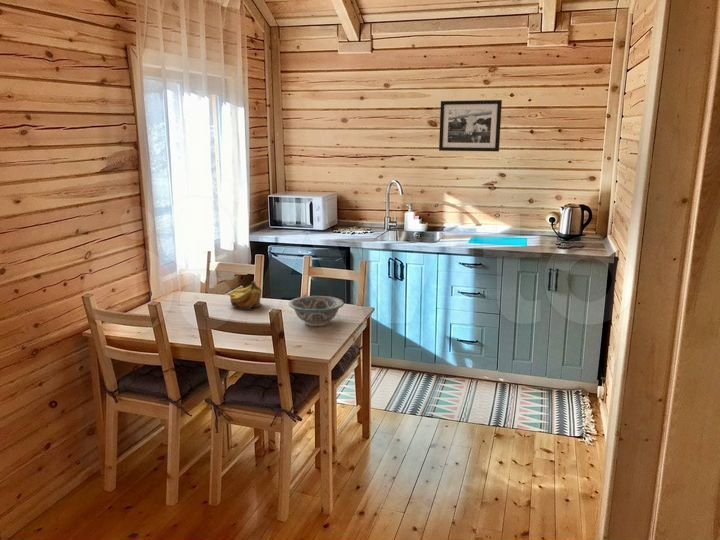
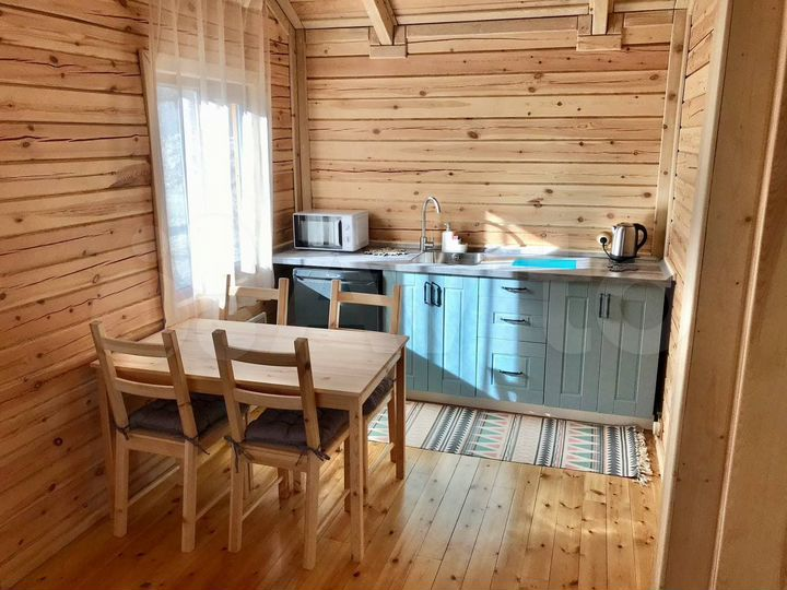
- picture frame (469, 126)
- bowl (316, 312)
- fruit (244, 292)
